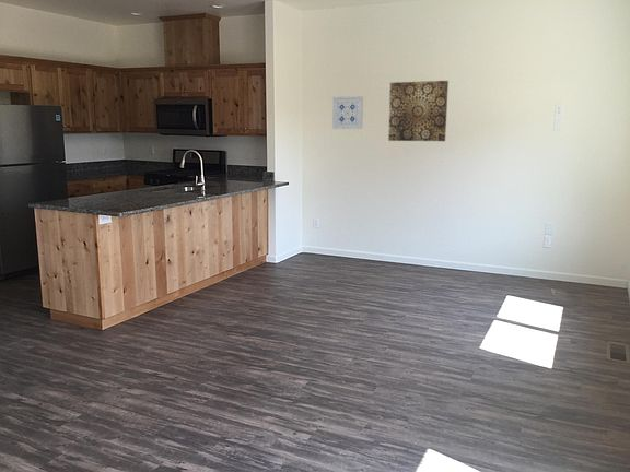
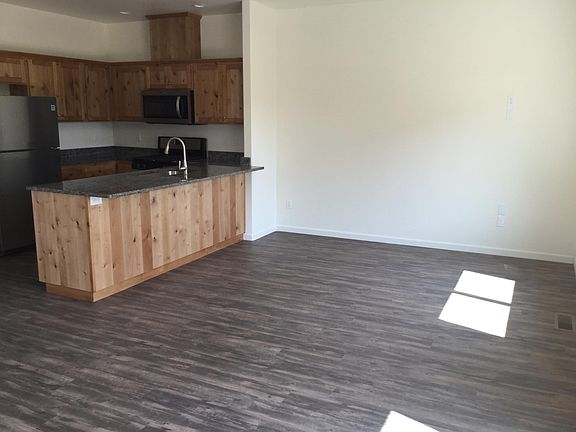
- wall art (347, 113)
- wall art (417, 111)
